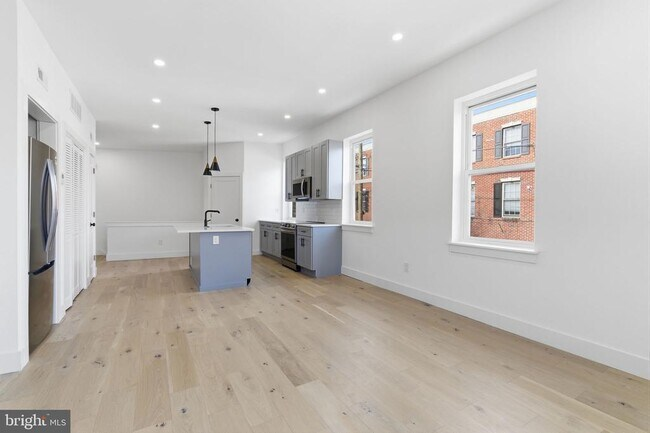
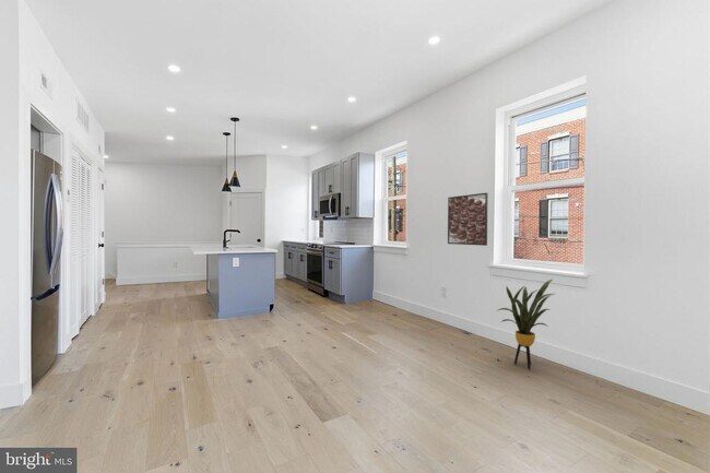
+ house plant (531, 323)
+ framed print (466, 220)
